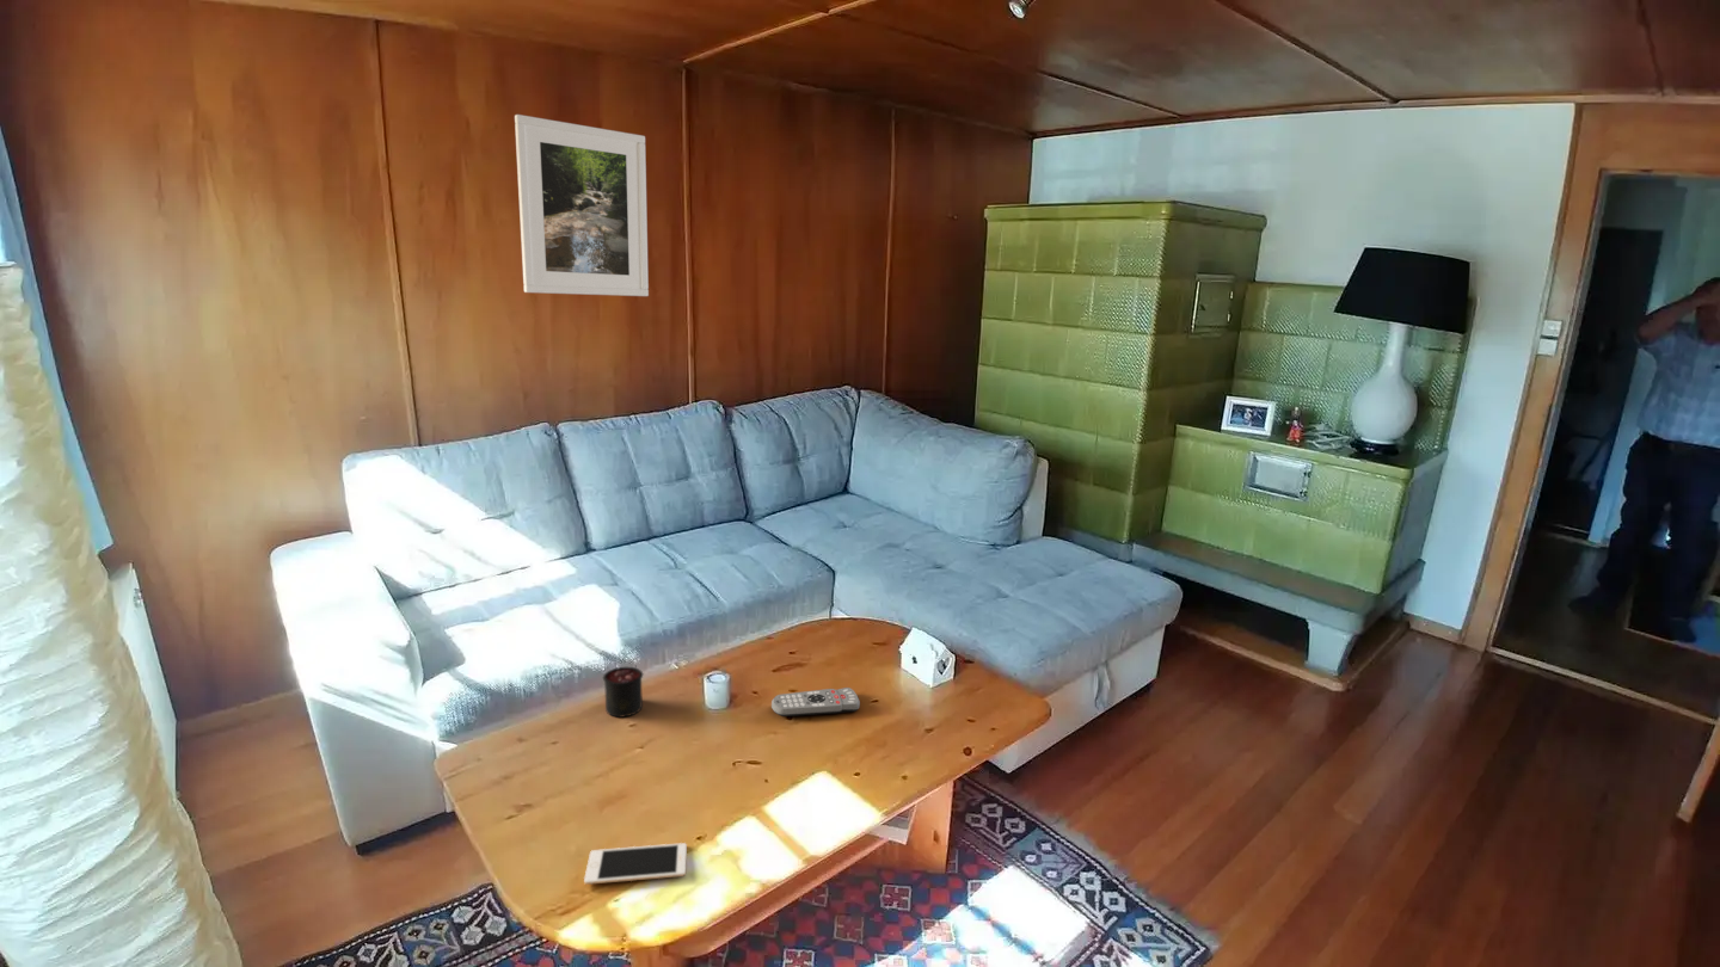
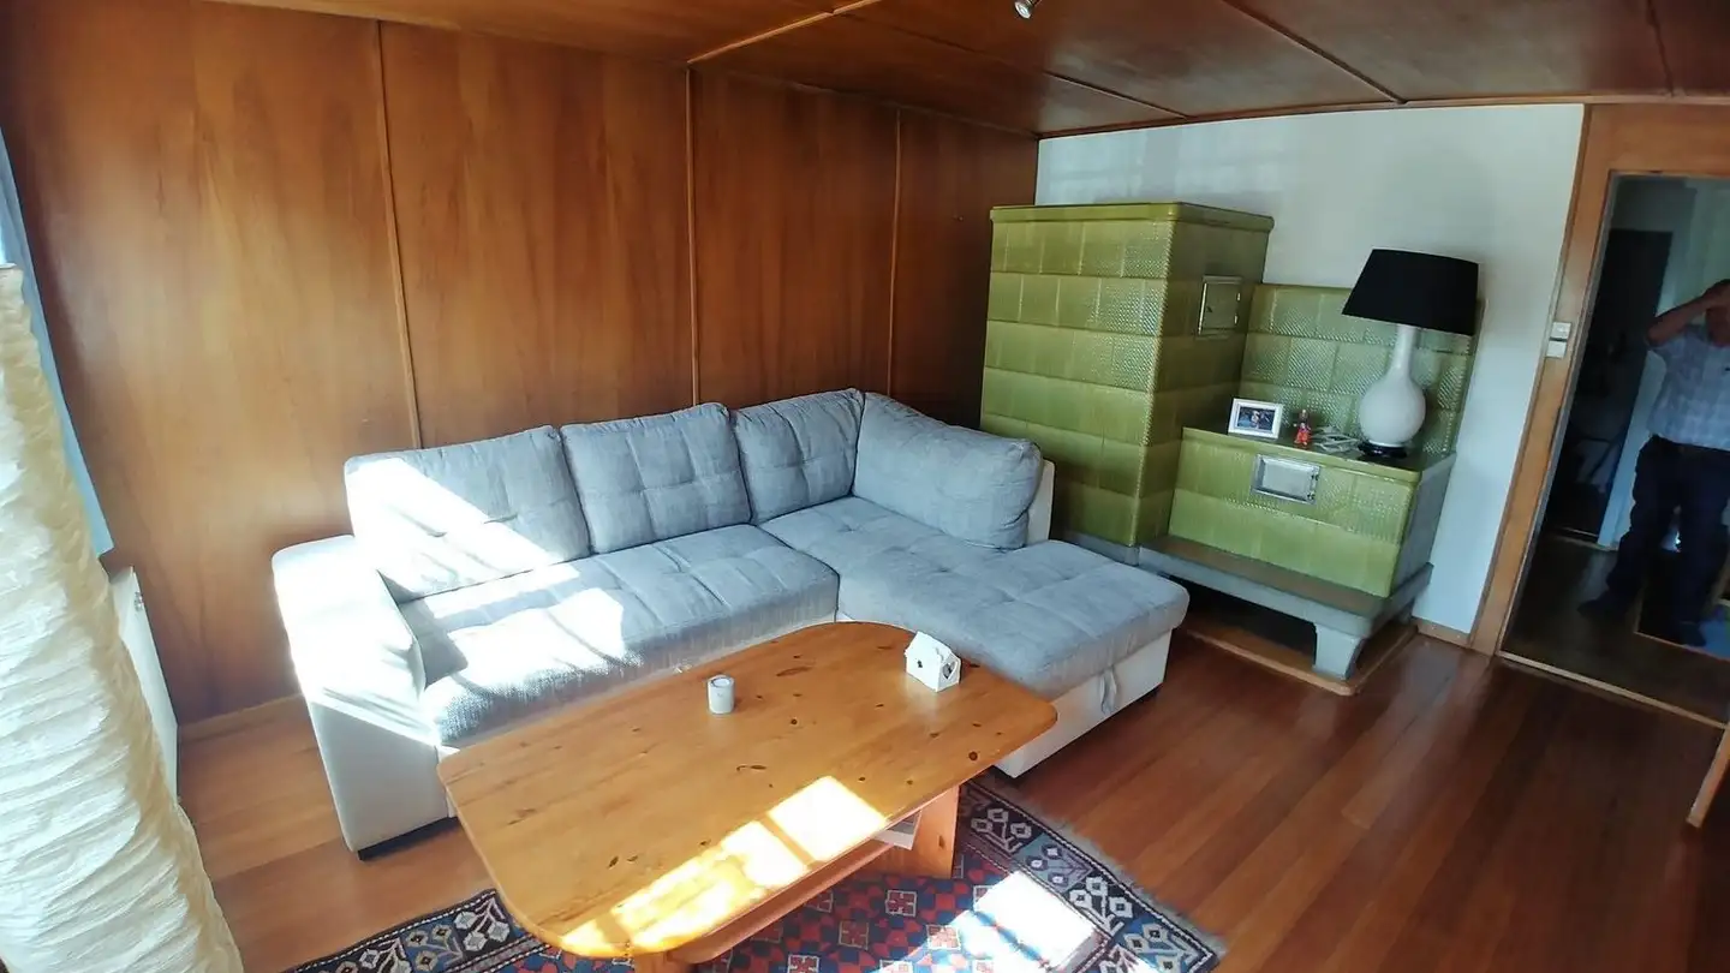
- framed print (585, 211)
- cell phone (637, 863)
- remote control (815, 702)
- candle (622, 683)
